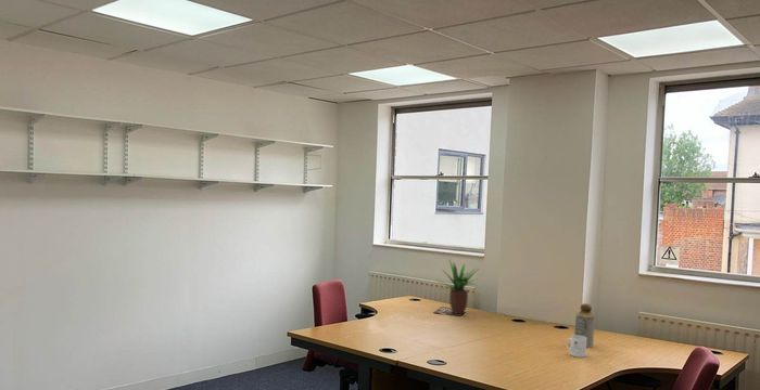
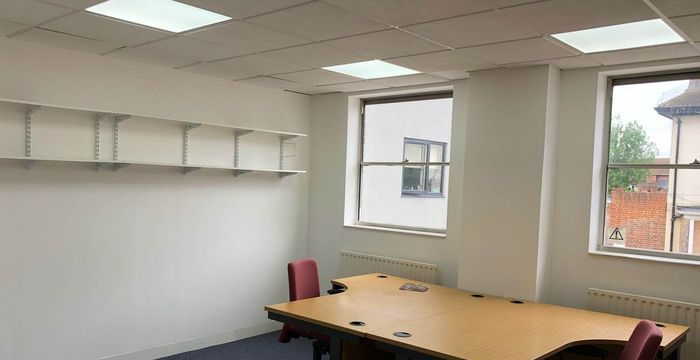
- mug (574, 344)
- potted plant (457, 287)
- bottle (584, 324)
